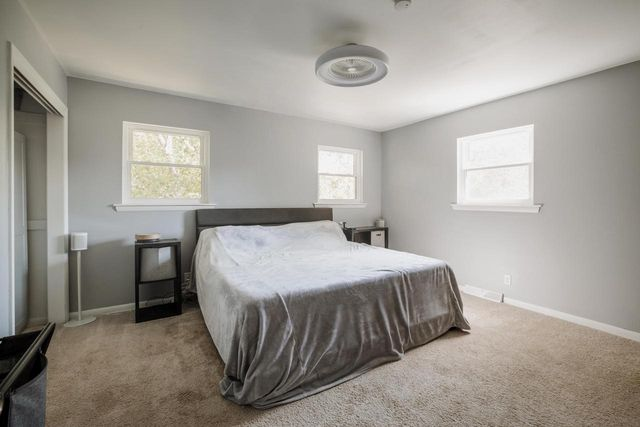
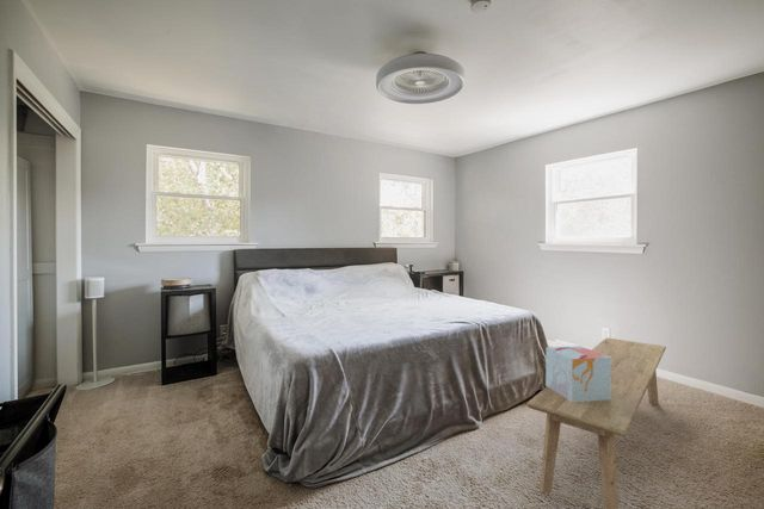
+ decorative box (577, 371)
+ bench (611, 403)
